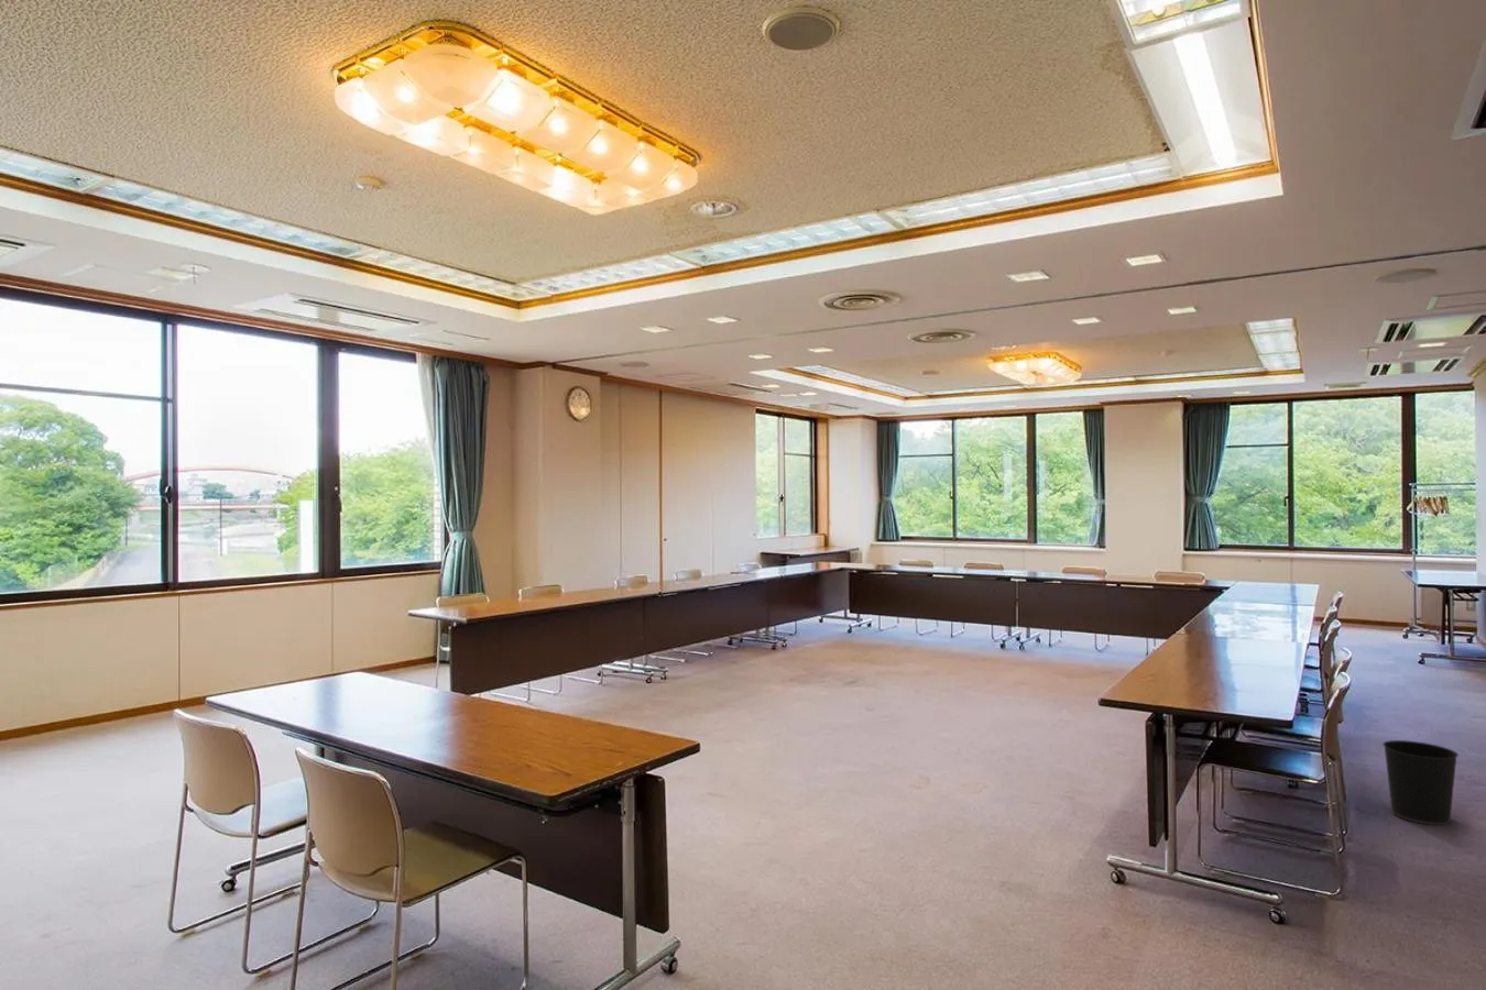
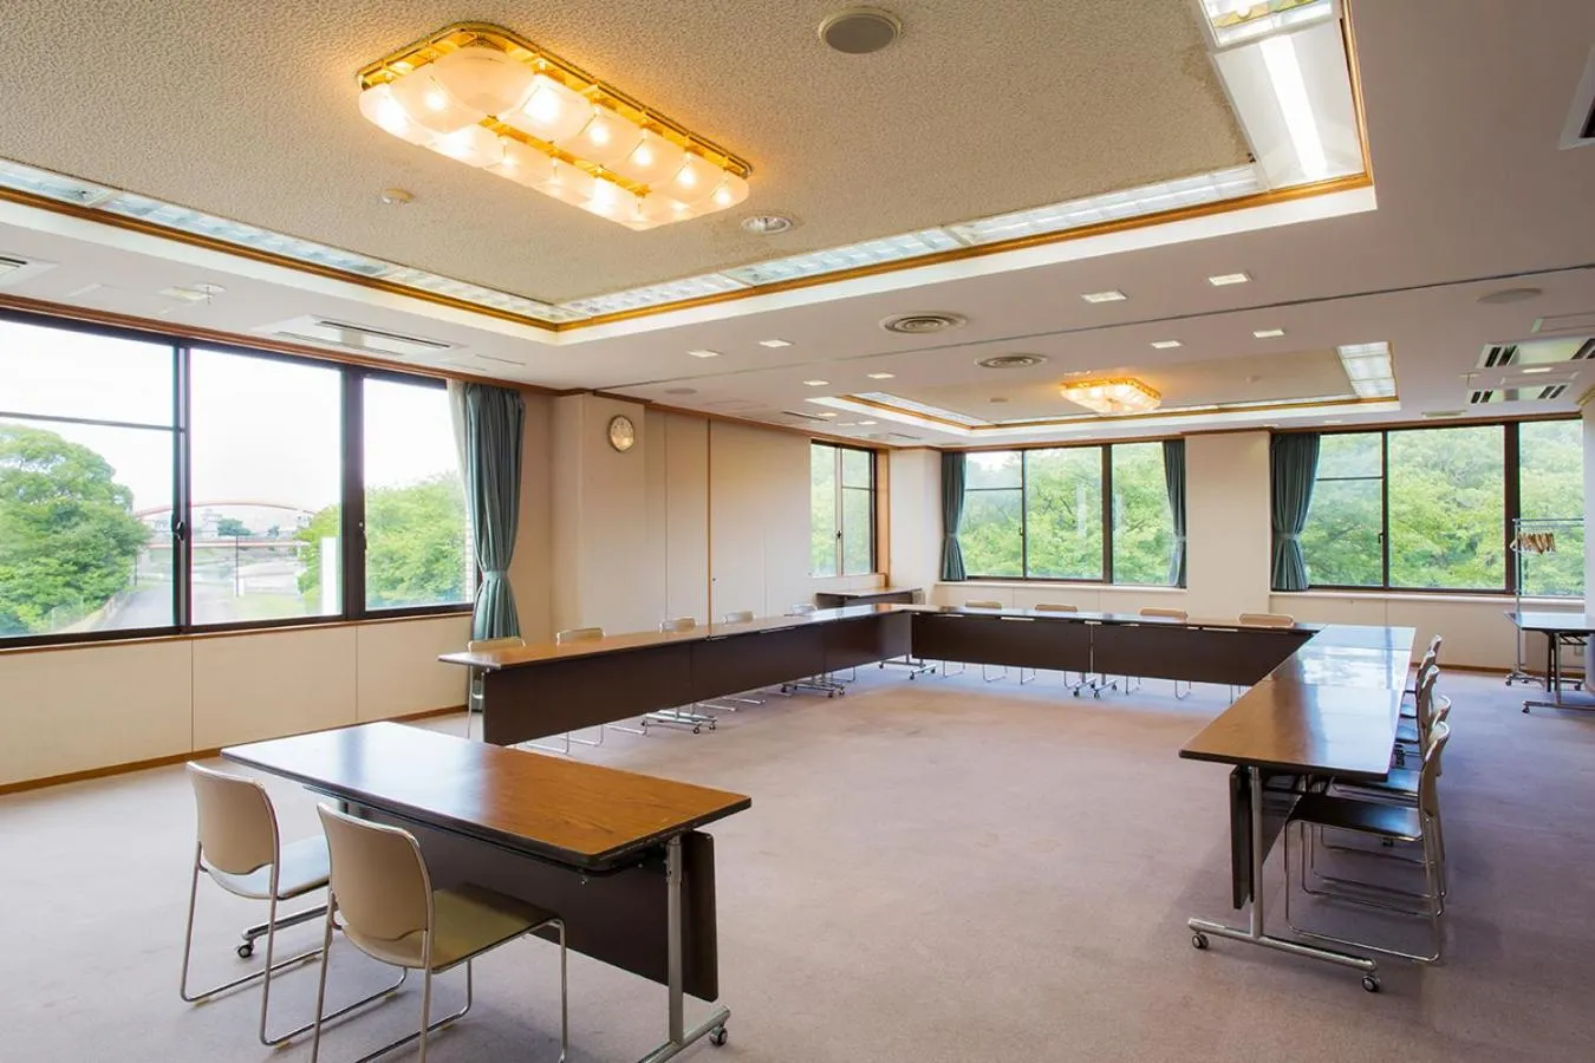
- wastebasket (1420, 782)
